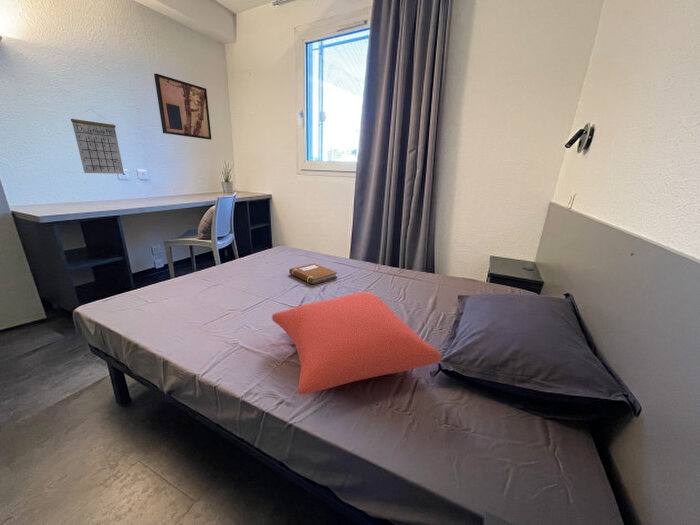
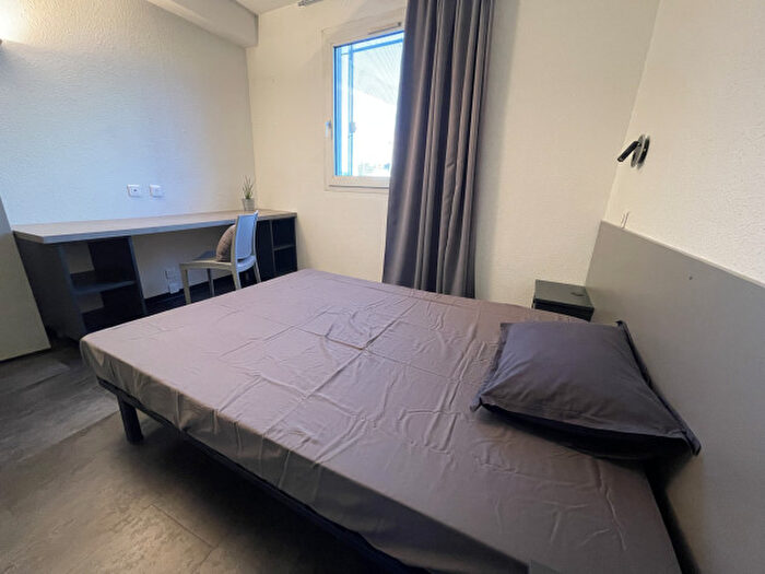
- wall art (185, 109)
- notebook (312, 272)
- calendar (98, 142)
- cushion (346, 332)
